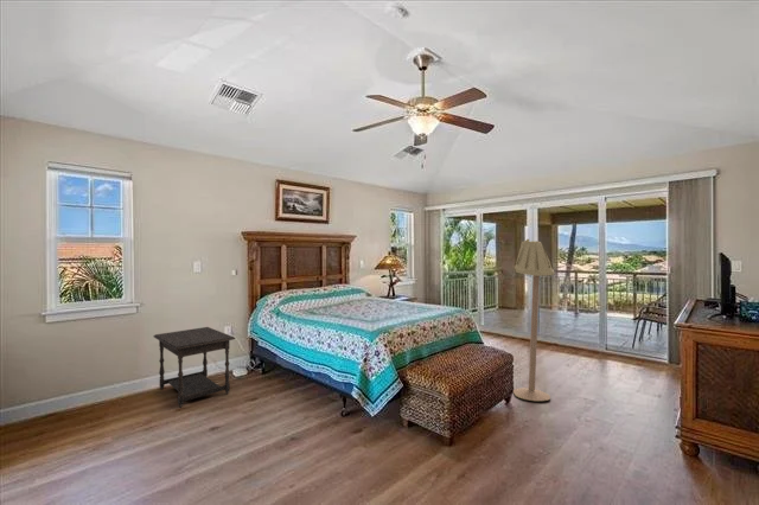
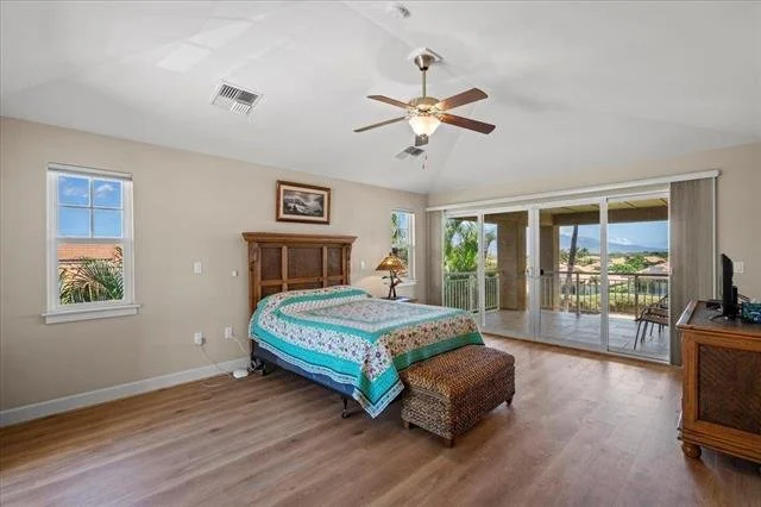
- floor lamp (534, 315)
- side table (192, 354)
